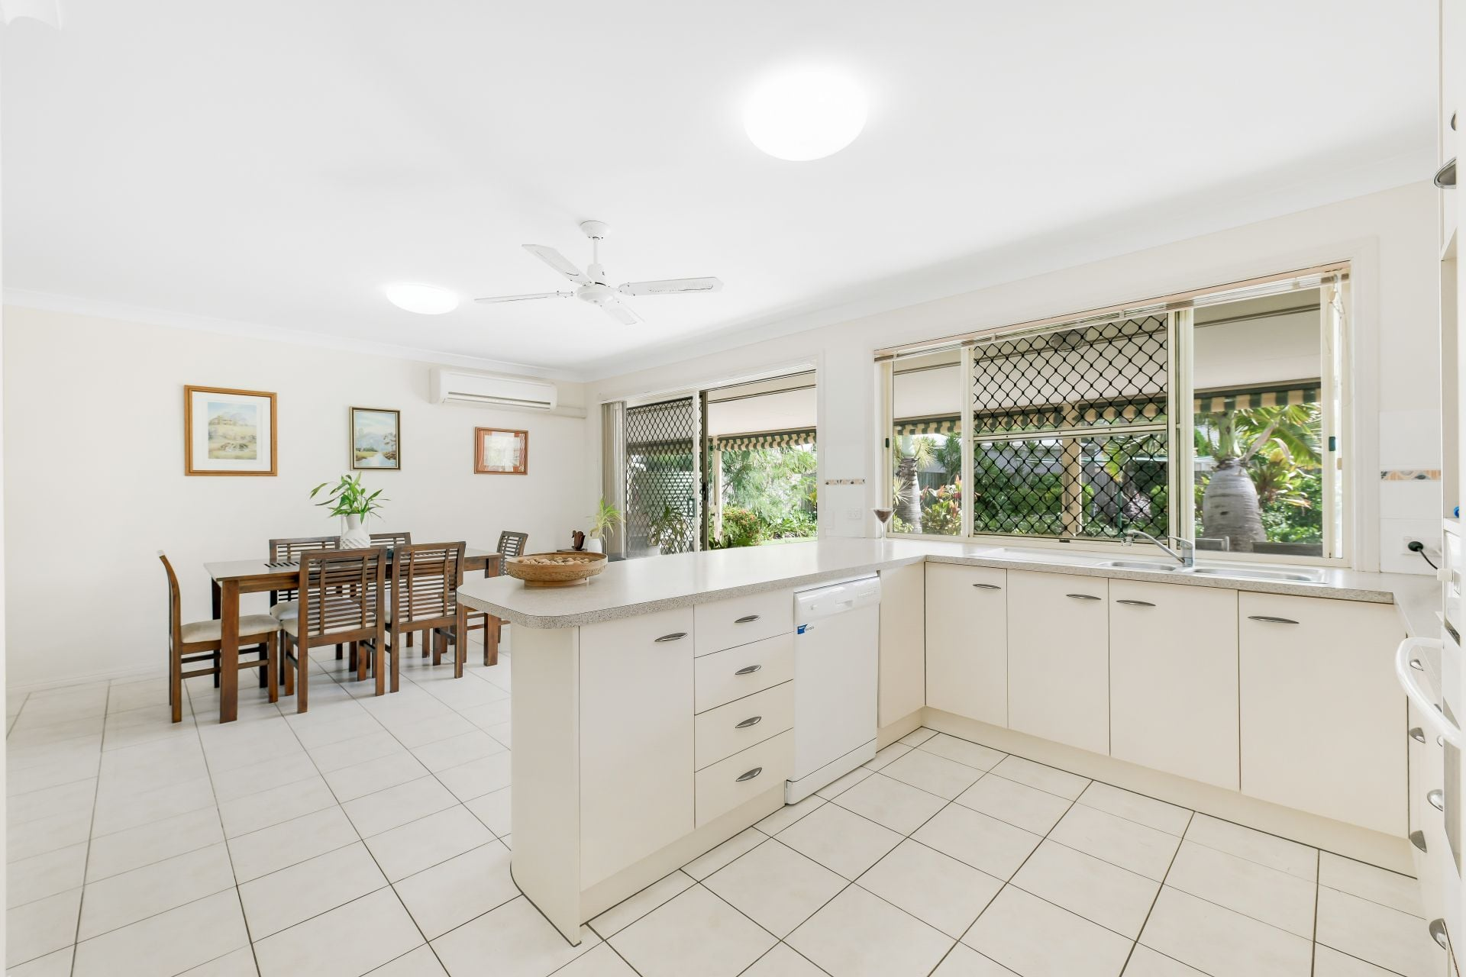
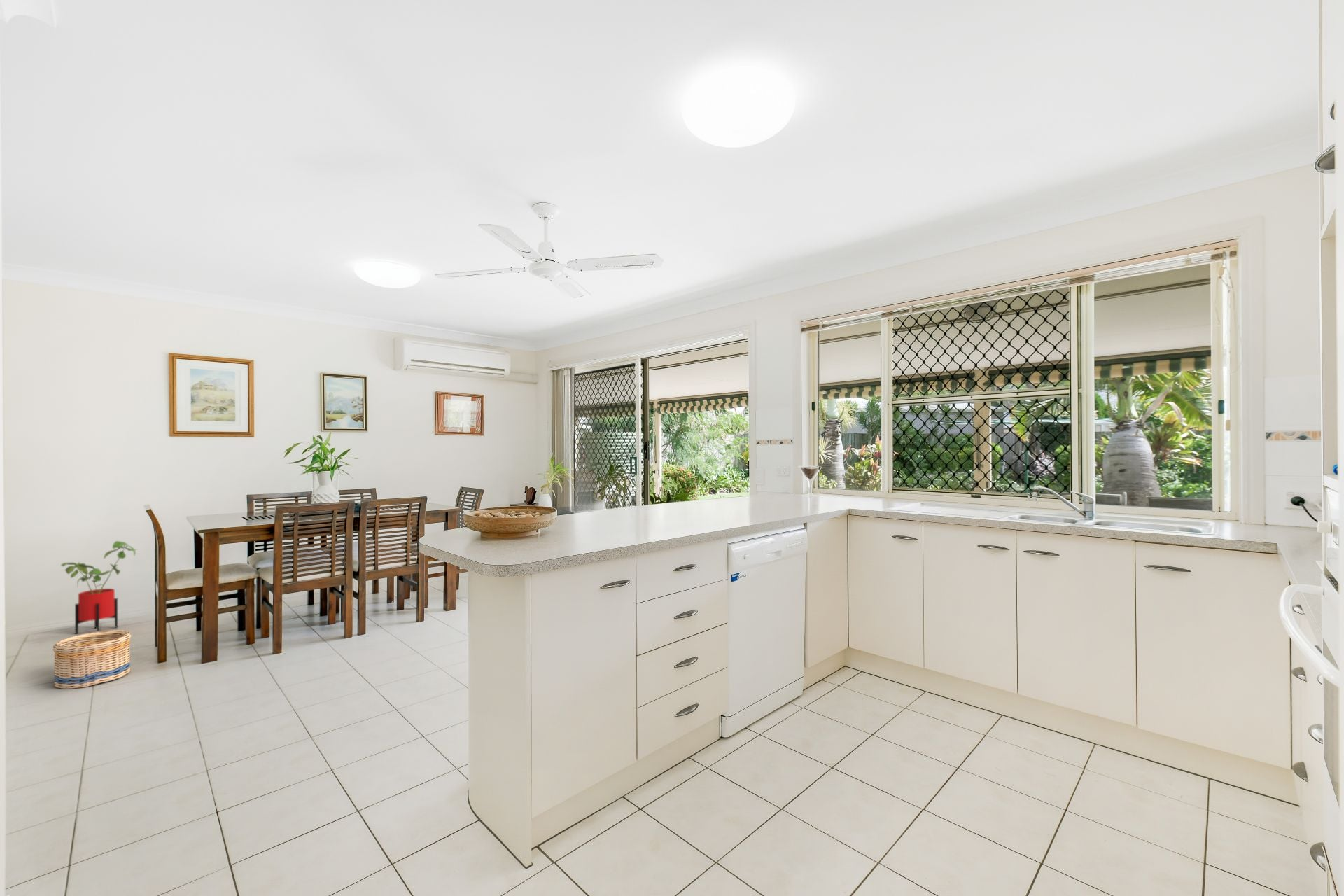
+ house plant (102, 587)
+ basket (93, 658)
